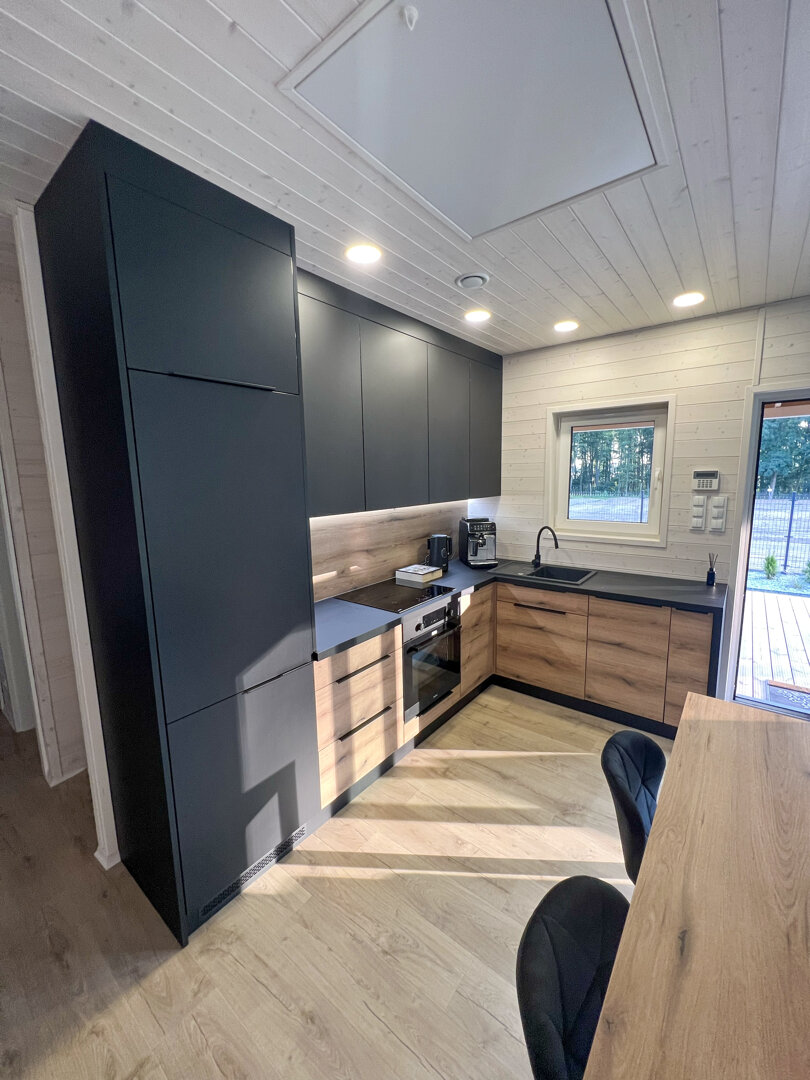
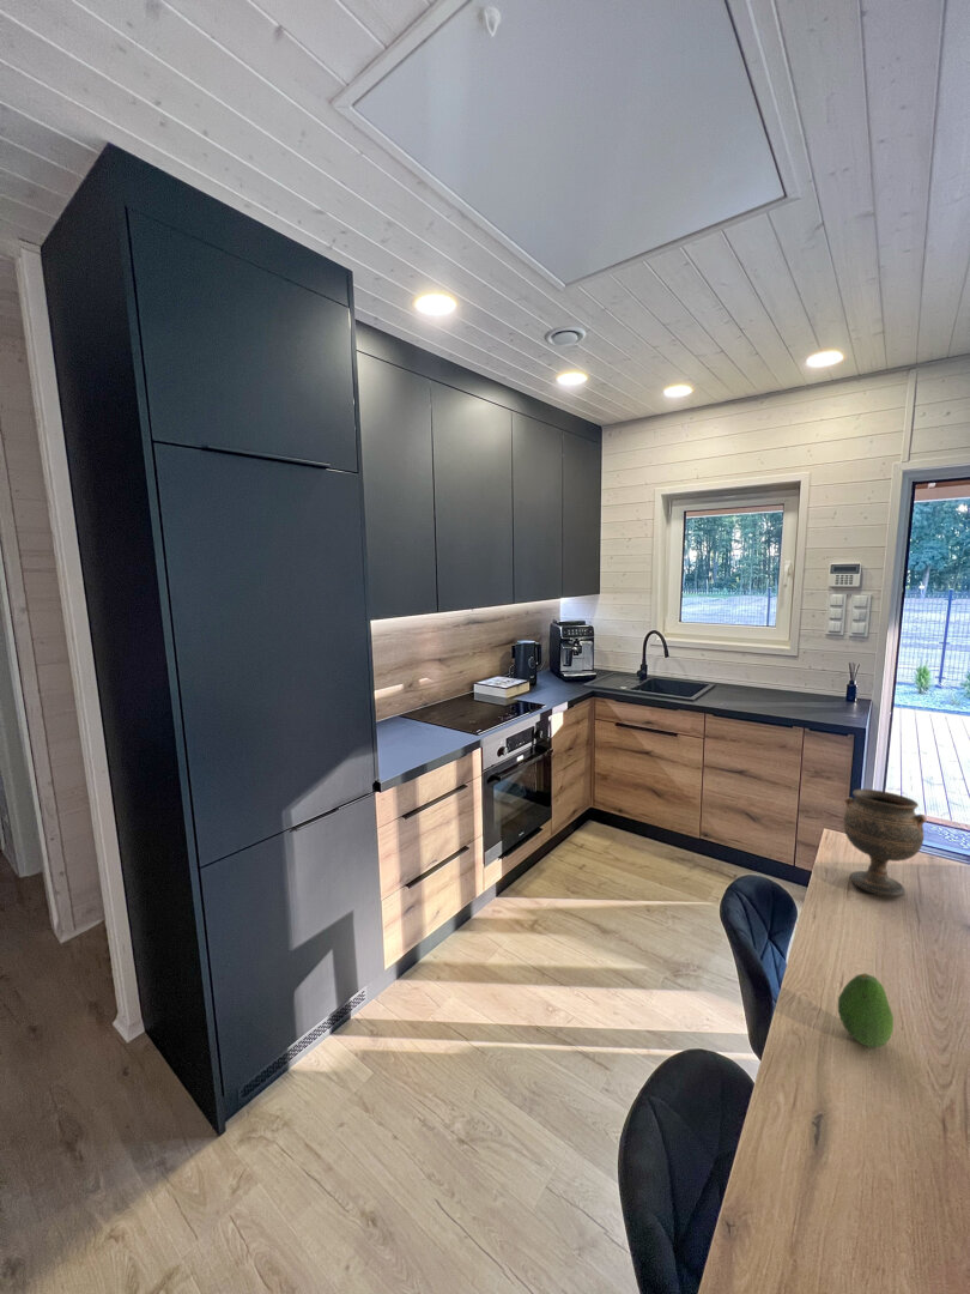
+ goblet (880, 840)
+ fruit (865, 1009)
